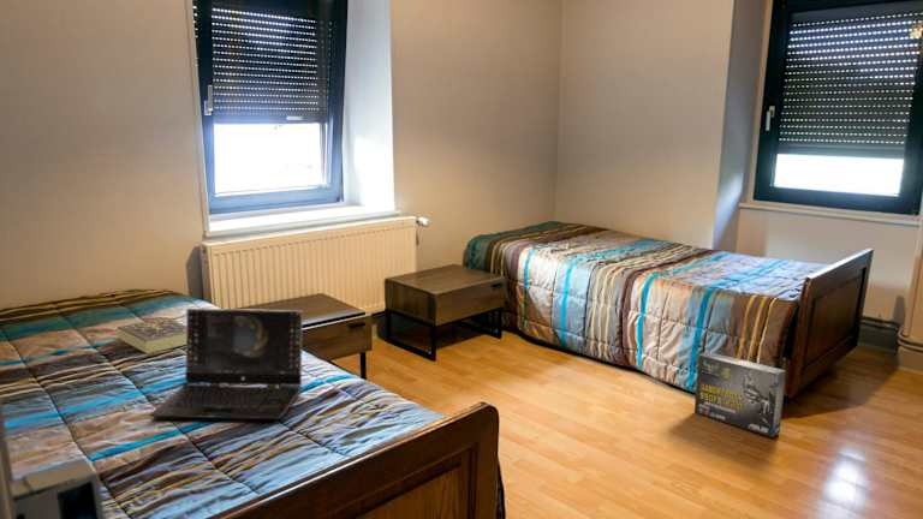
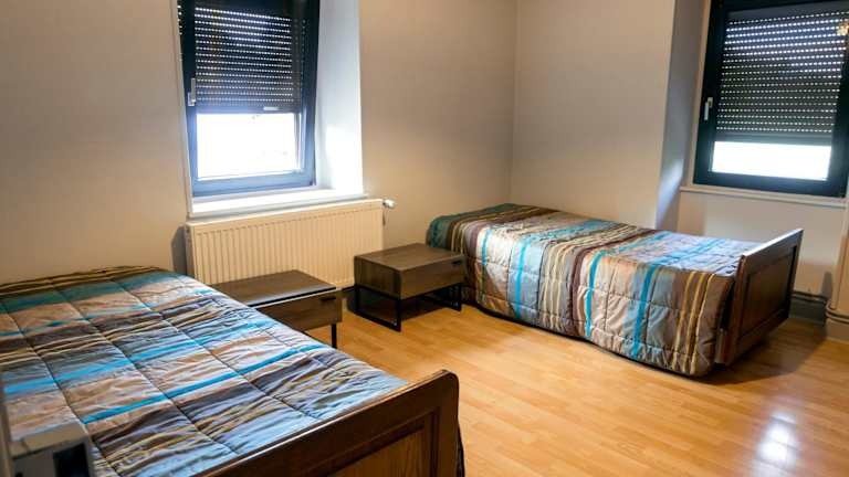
- box (738, 392)
- book (157, 334)
- laptop computer (230, 362)
